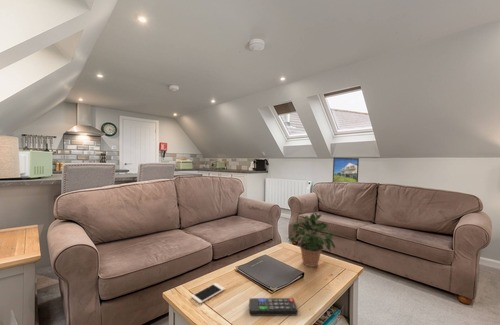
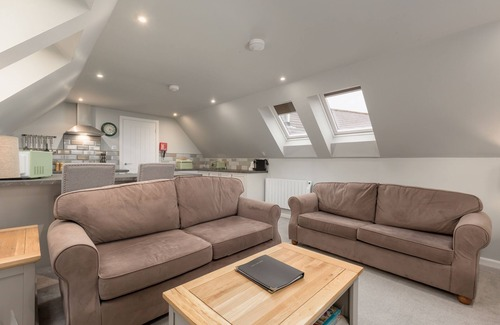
- potted plant (309, 238)
- remote control (272, 306)
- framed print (345, 172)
- cell phone (208, 292)
